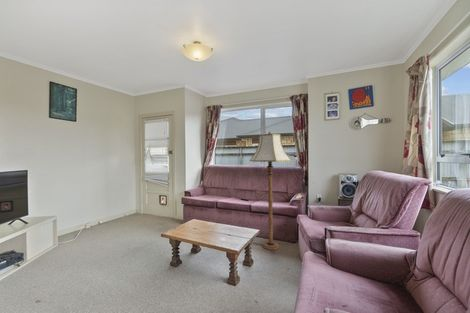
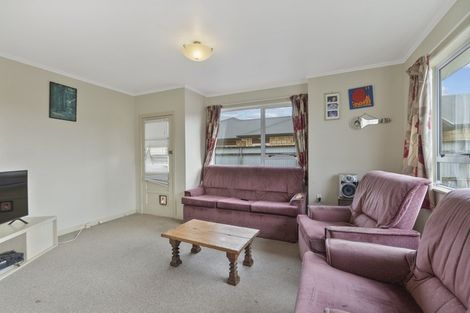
- floor lamp (270, 188)
